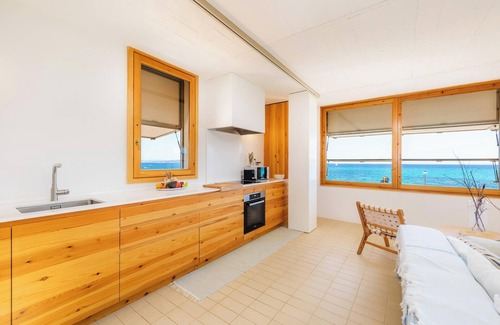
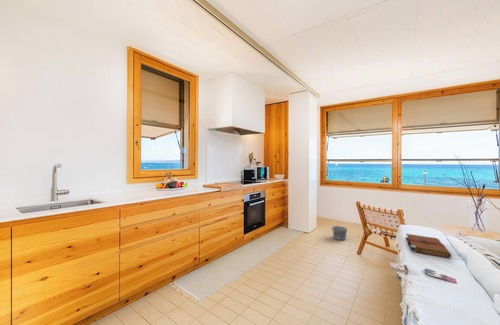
+ book (425, 243)
+ bucket (339, 229)
+ magazine (425, 271)
